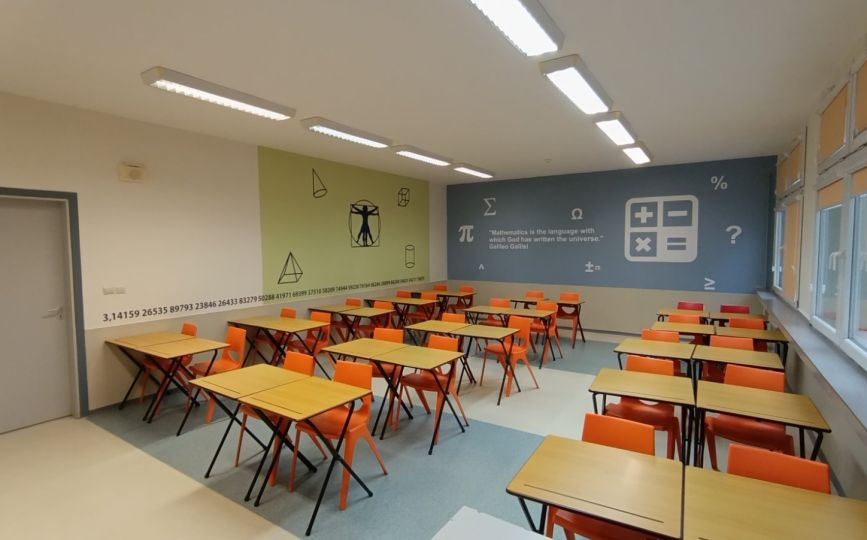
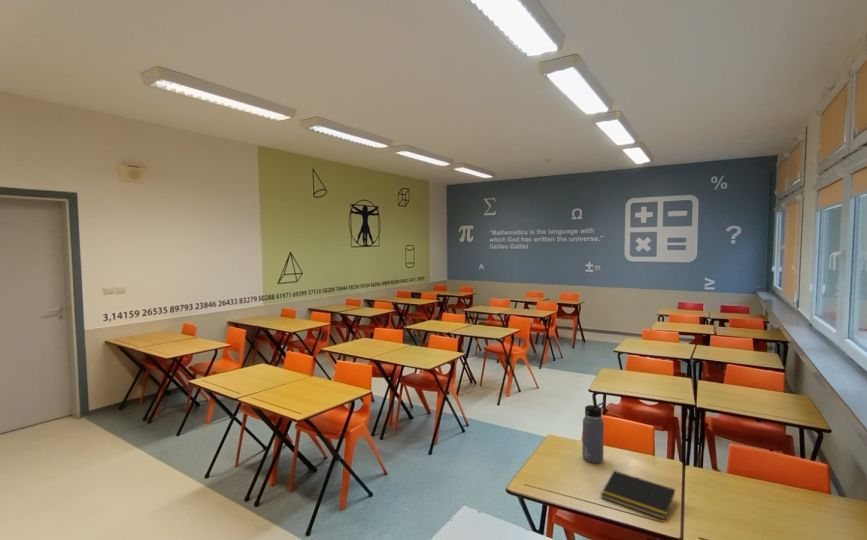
+ water bottle (593, 429)
+ notepad (637, 493)
